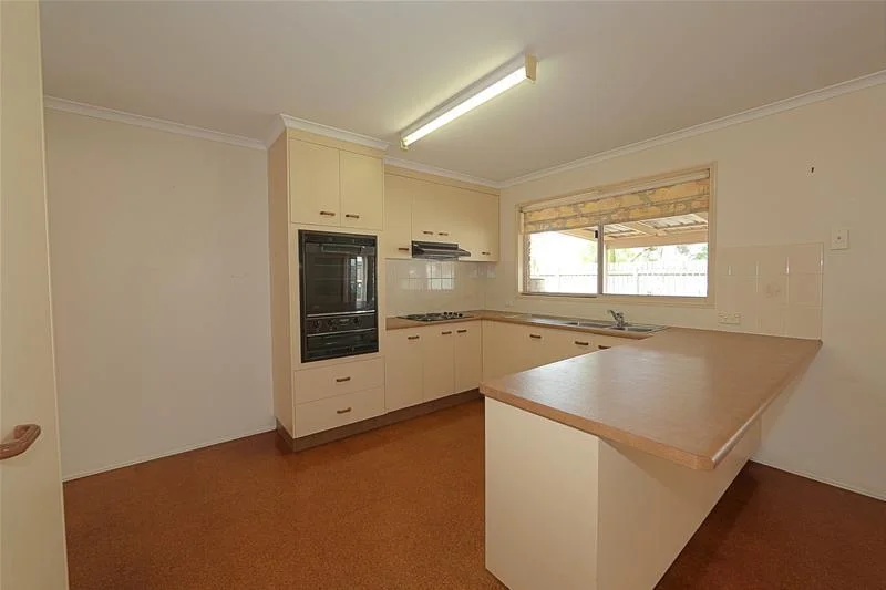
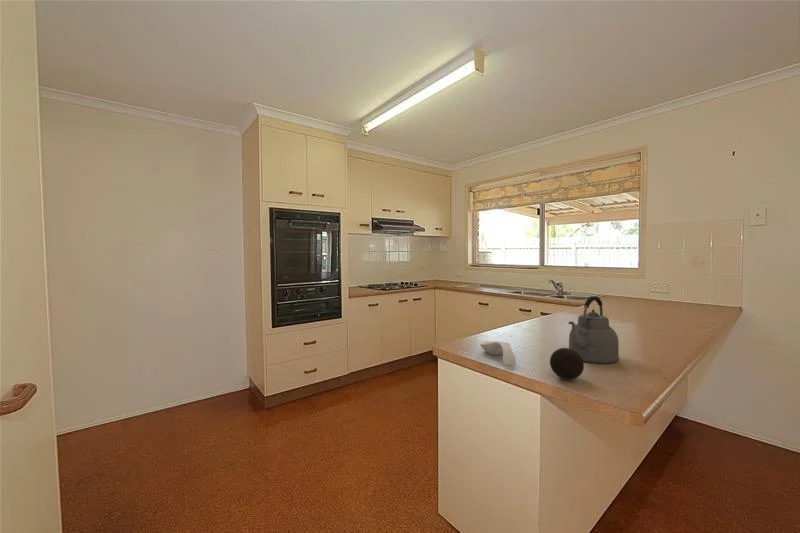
+ kettle (587, 328)
+ spoon rest (499, 348)
+ decorative ball (566, 363)
